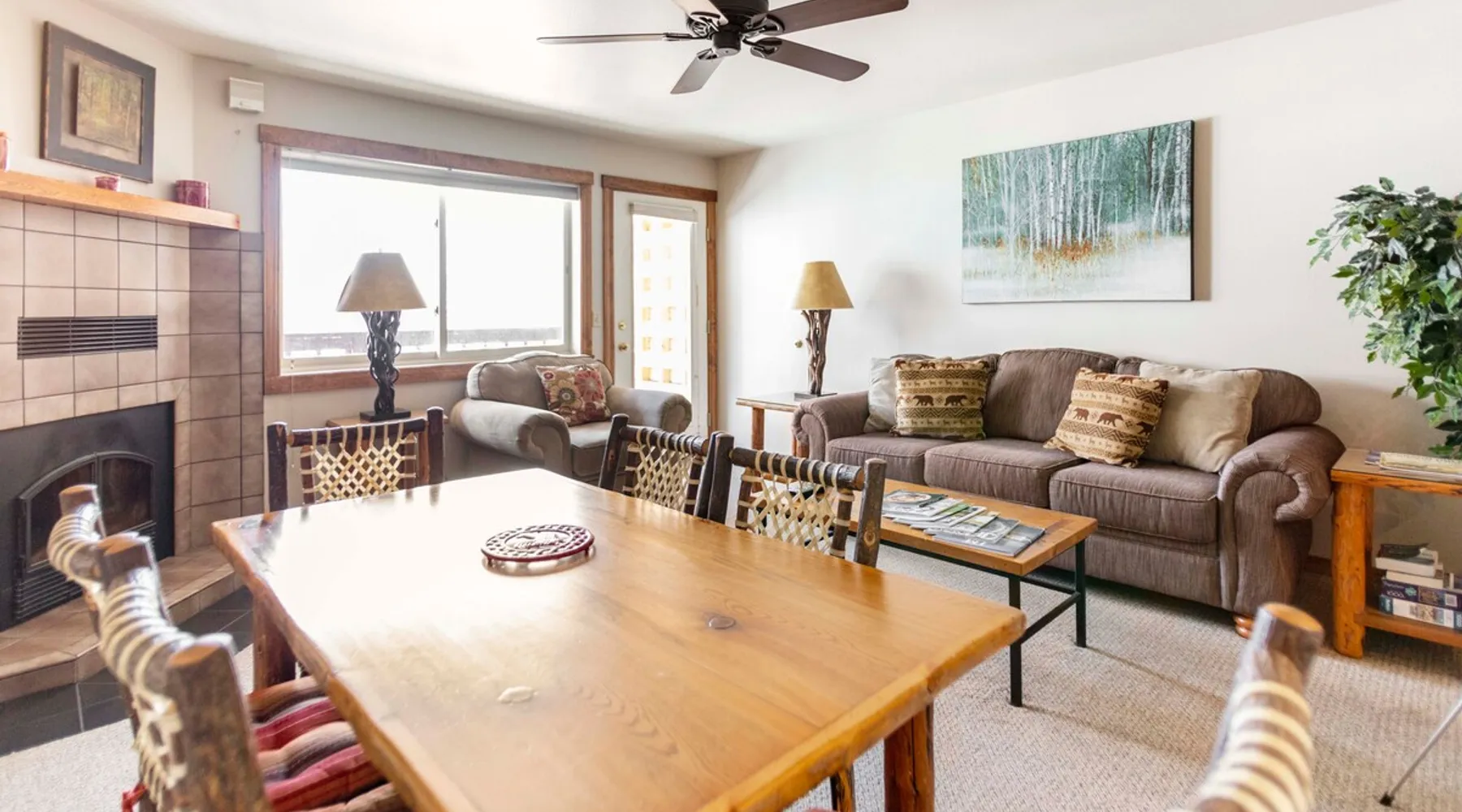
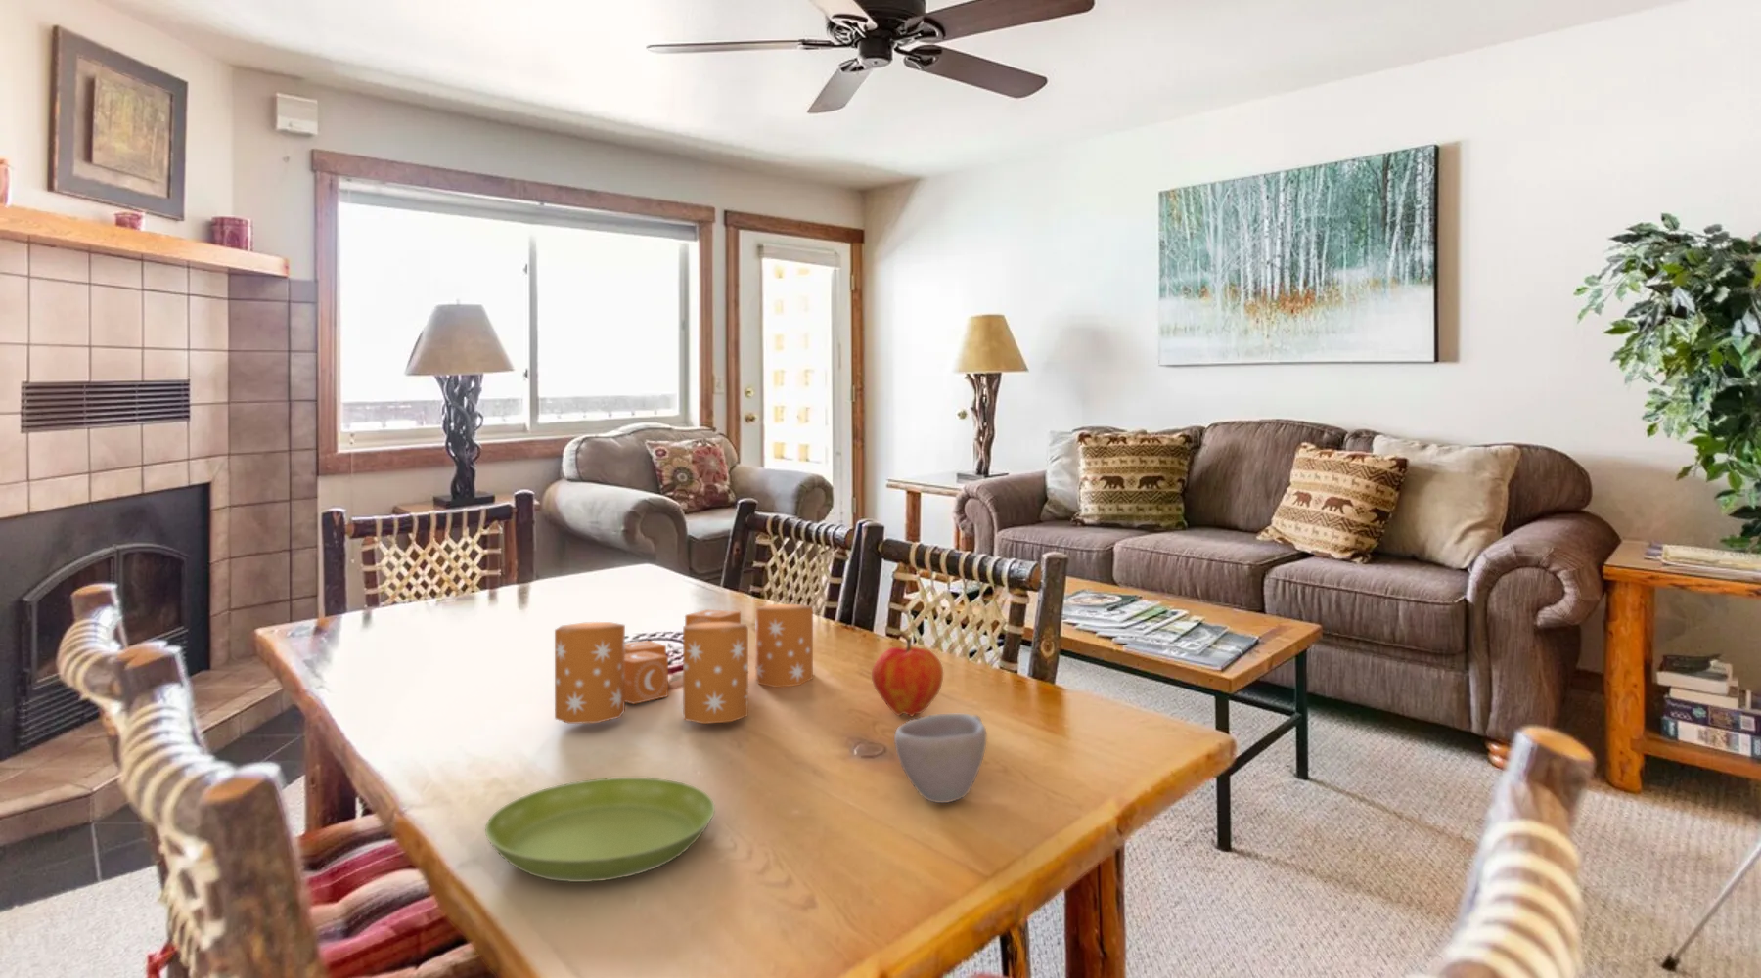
+ cup (947, 756)
+ fruit (907, 676)
+ candle (690, 658)
+ saucer (603, 830)
